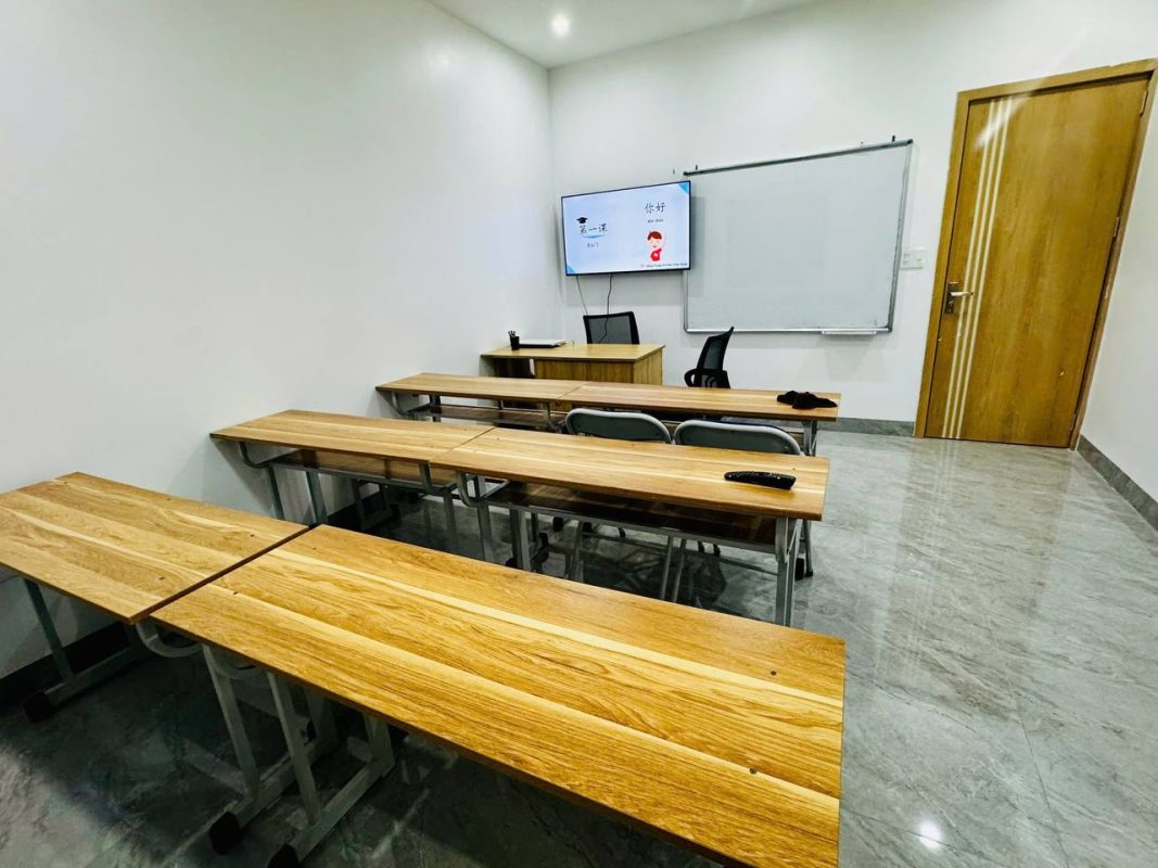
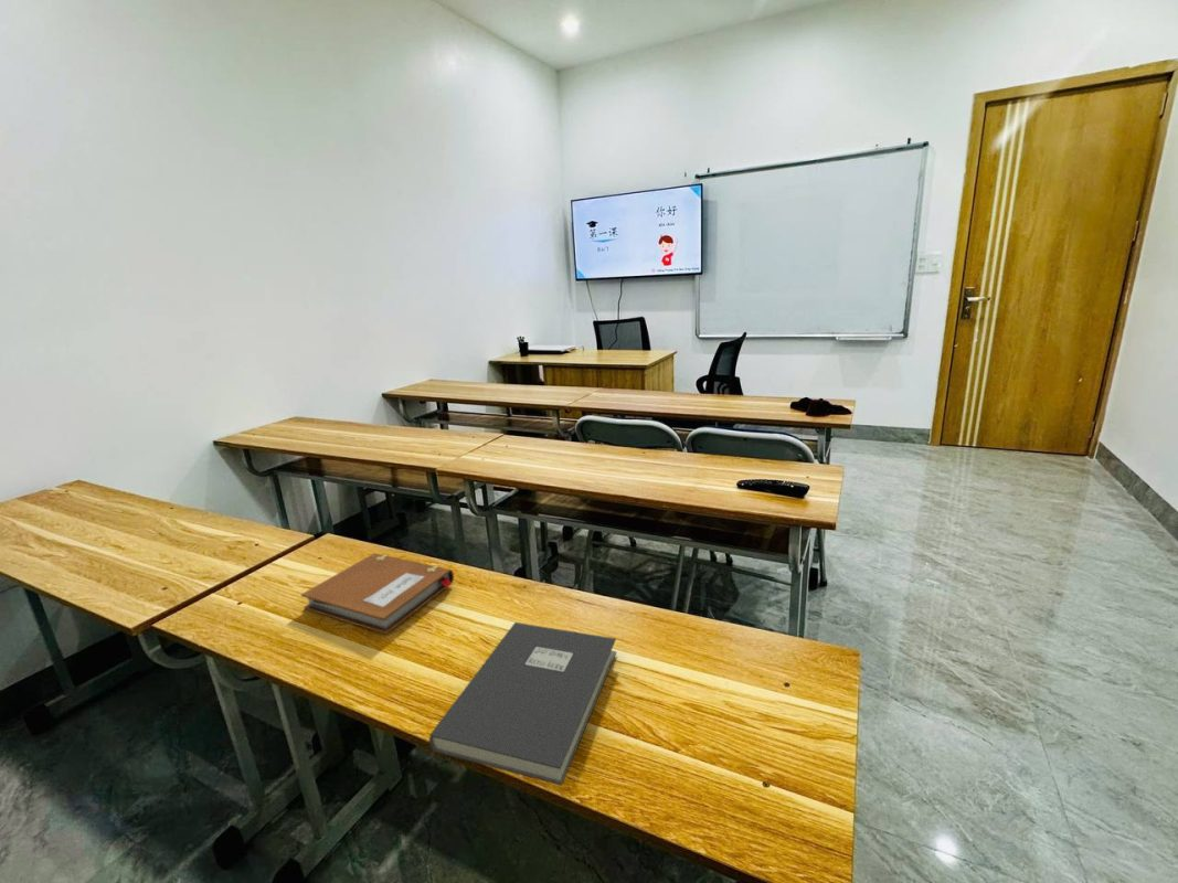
+ notebook (383, 587)
+ book (532, 689)
